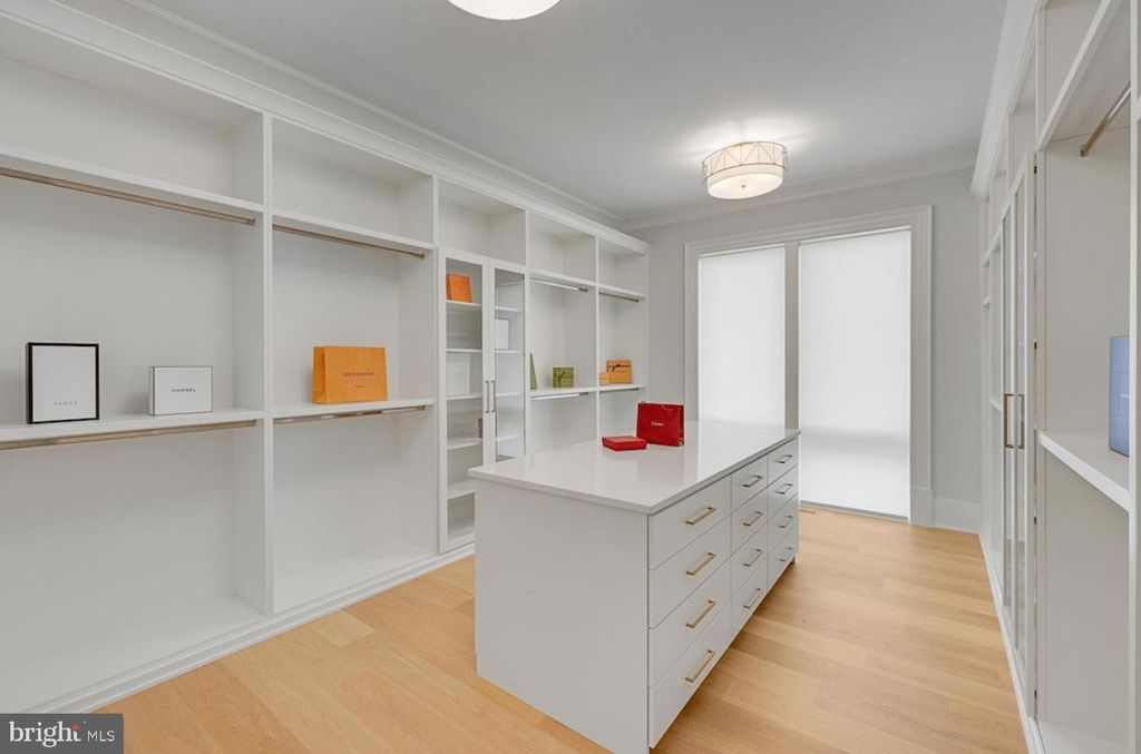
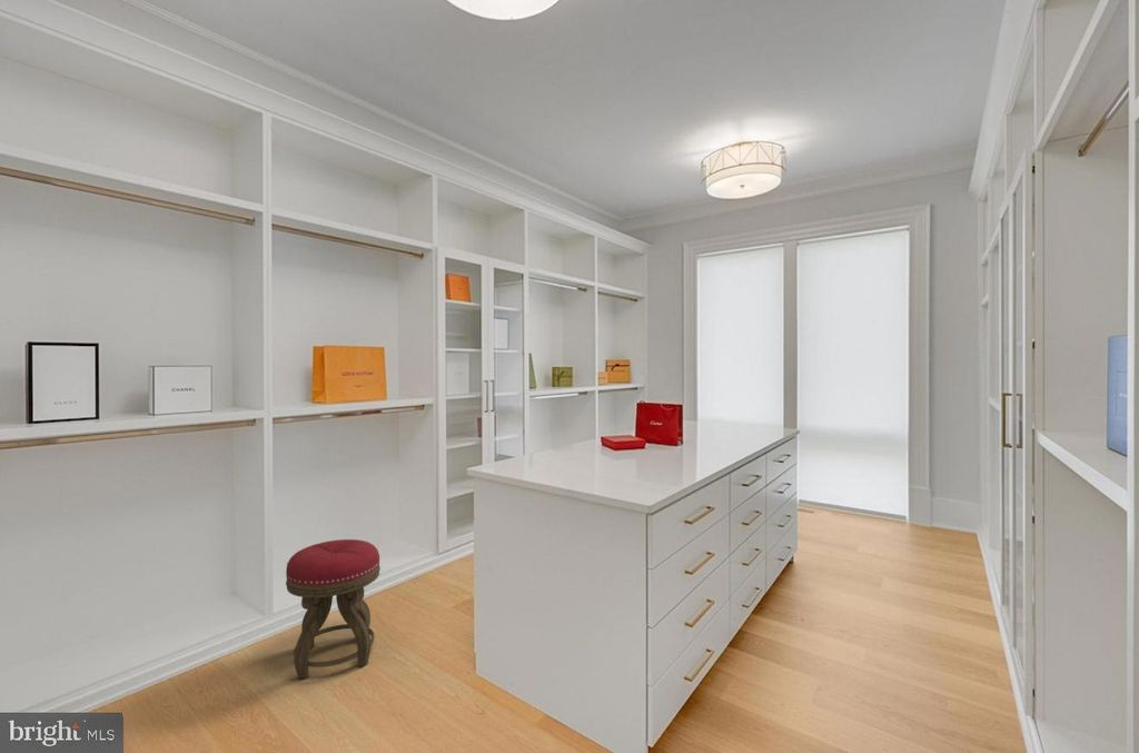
+ stool (337, 602)
